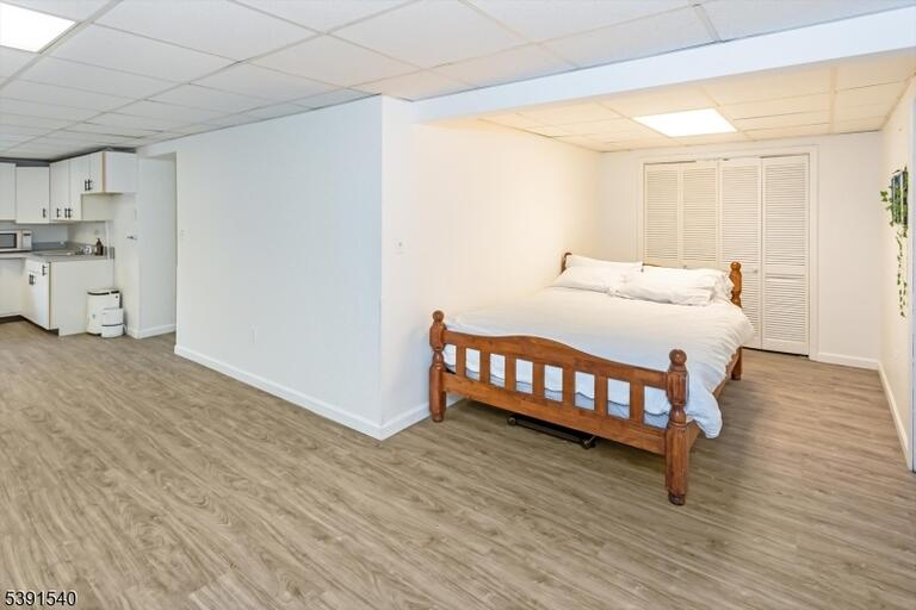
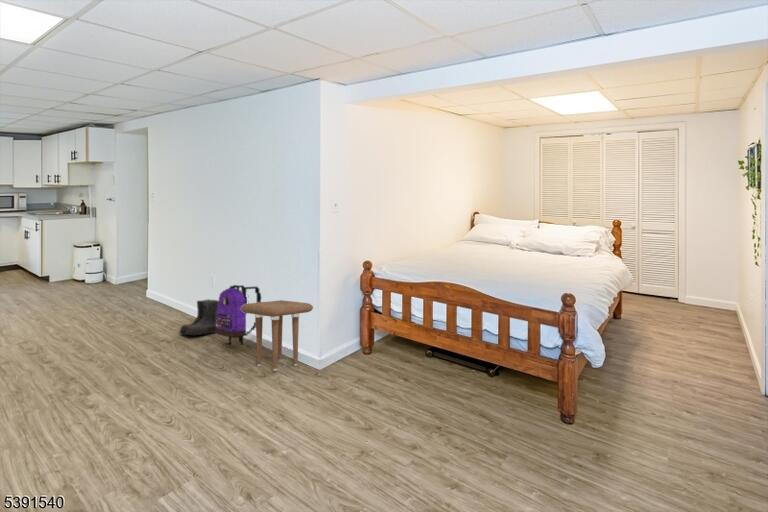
+ backpack (238, 315)
+ boots (200, 316)
+ side table (277, 334)
